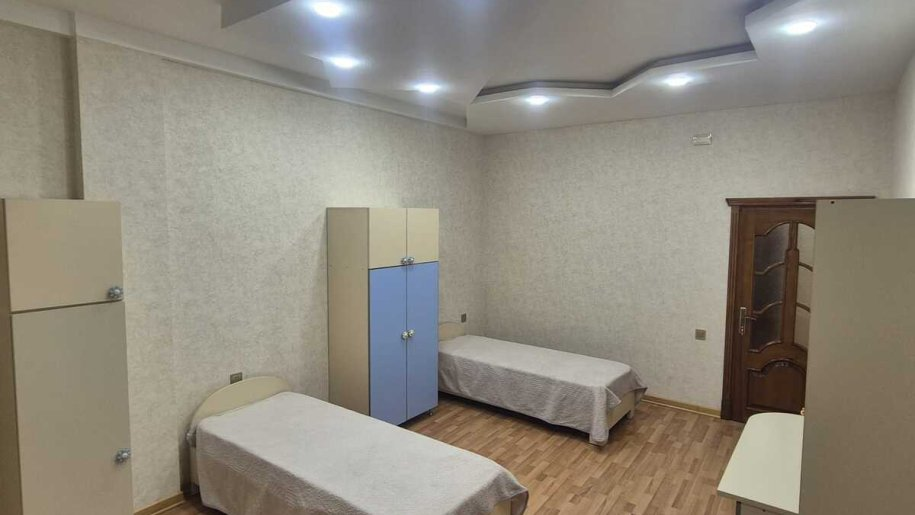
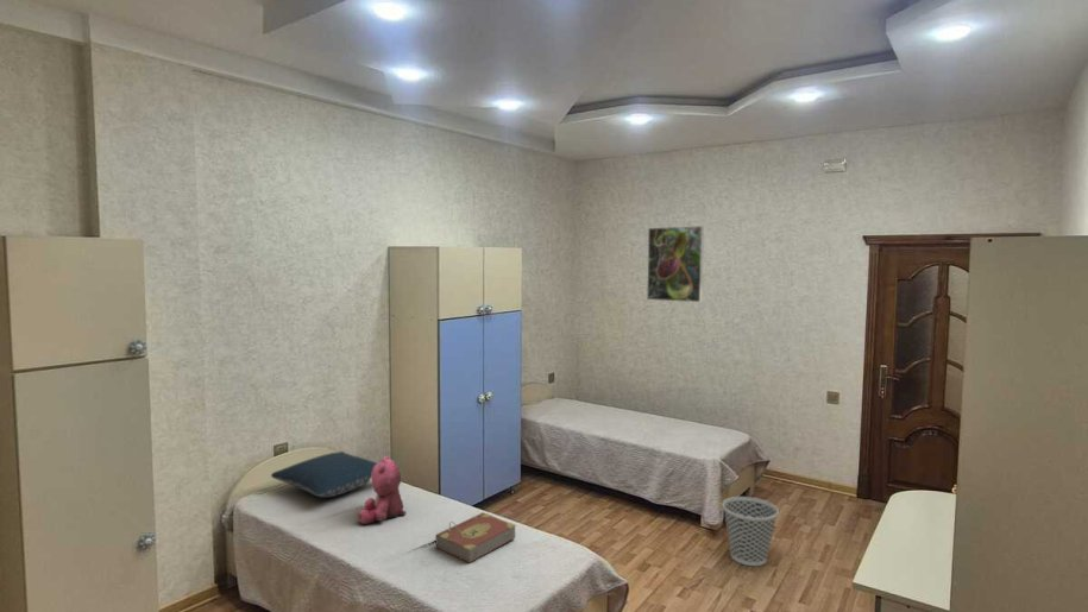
+ wastebasket (749, 531)
+ teddy bear (382, 486)
+ book (476, 526)
+ pillow (332, 473)
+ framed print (674, 264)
